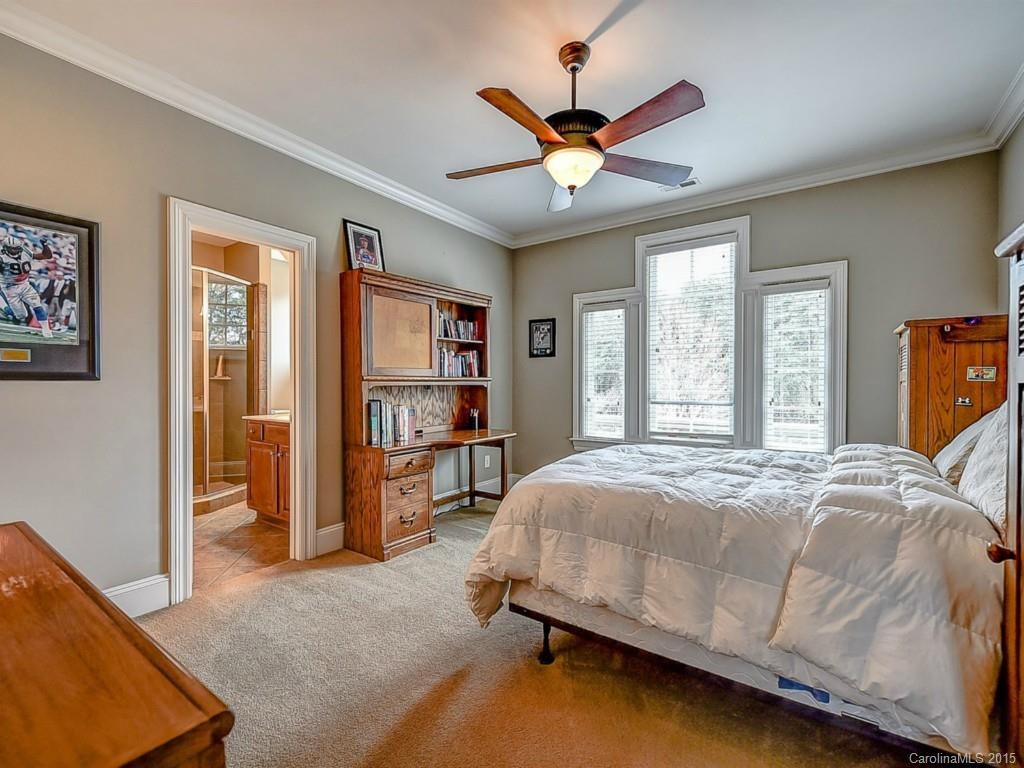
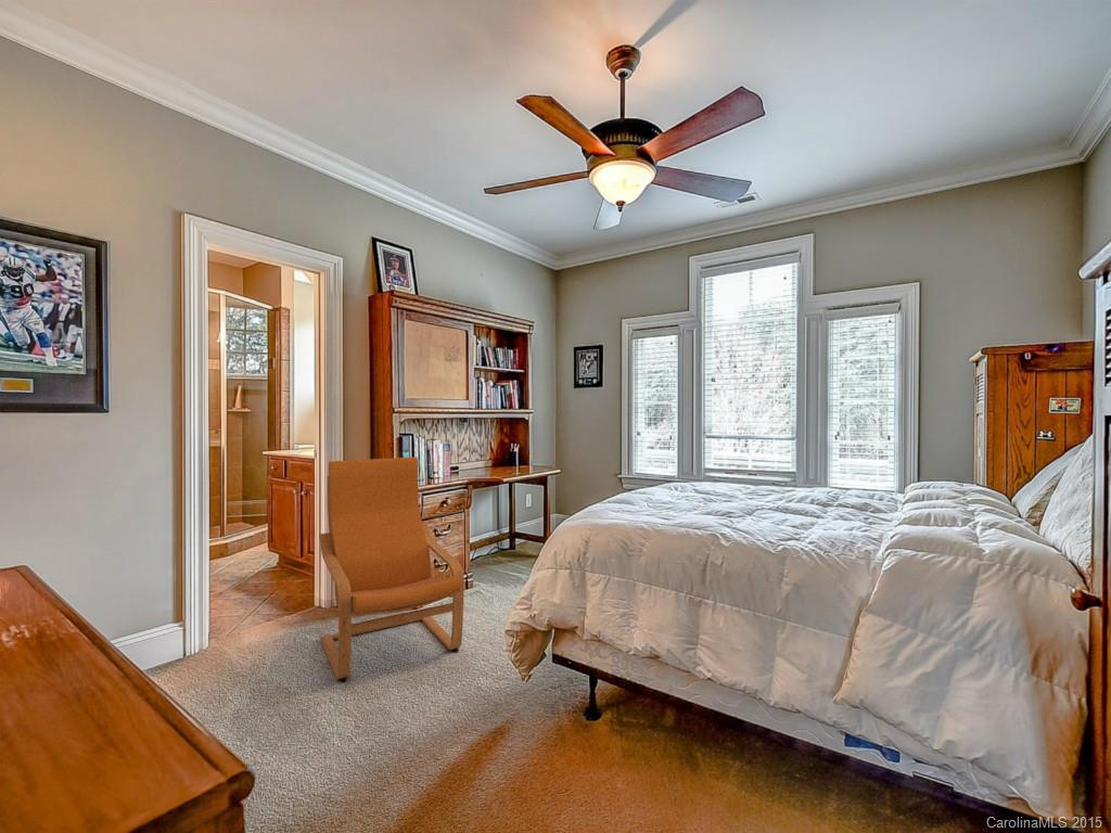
+ armchair (390, 554)
